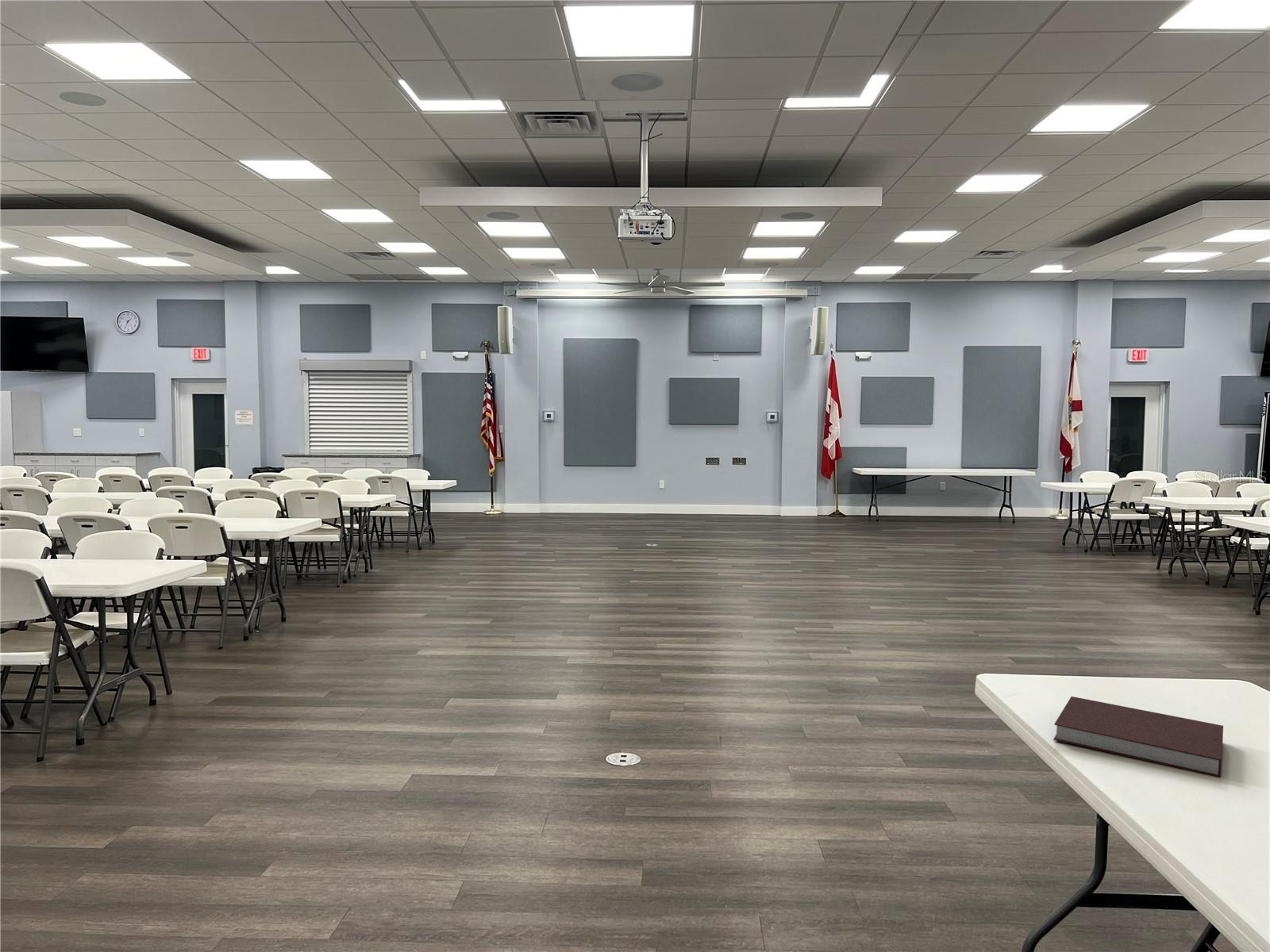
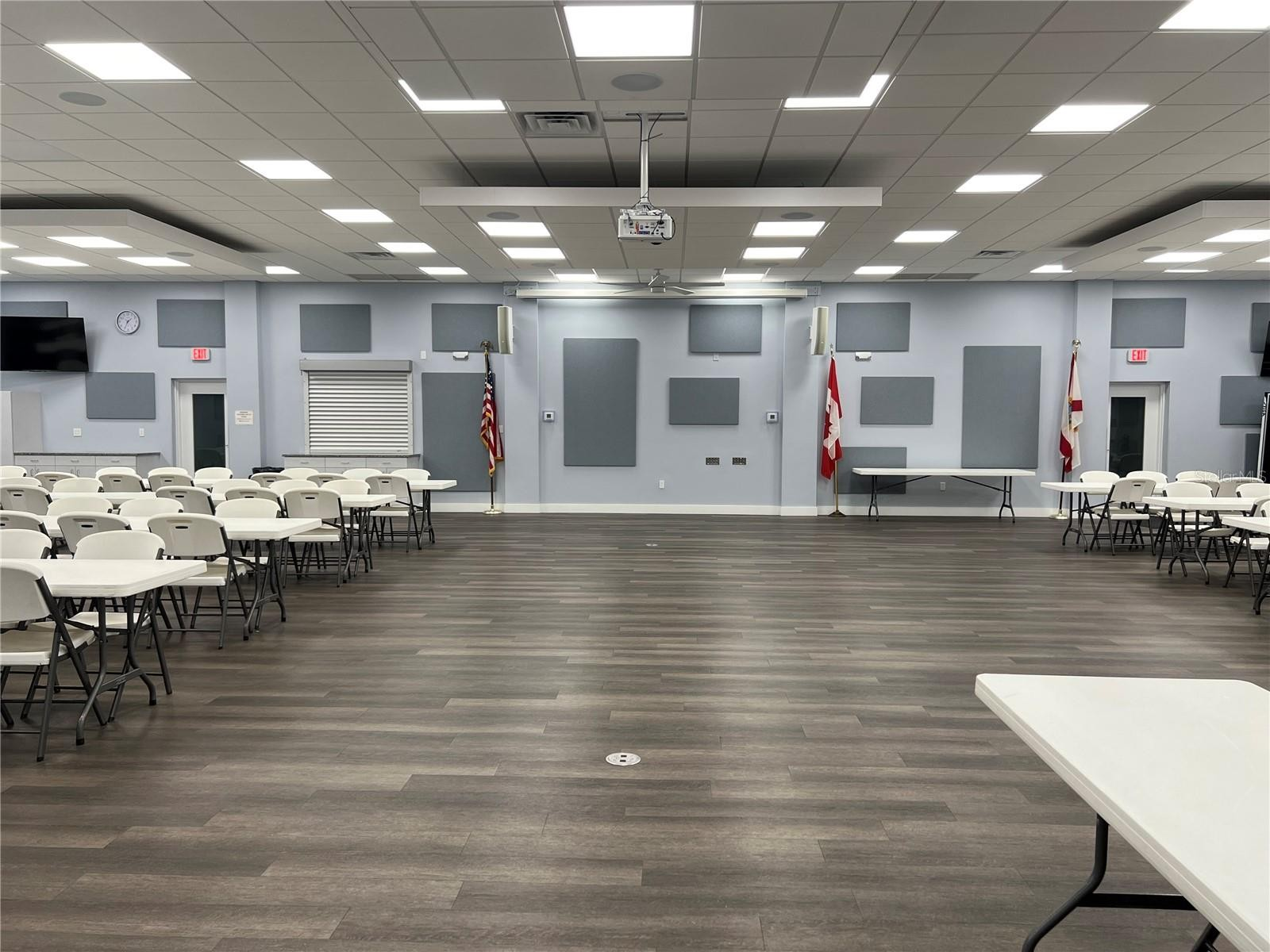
- notebook (1138, 732)
